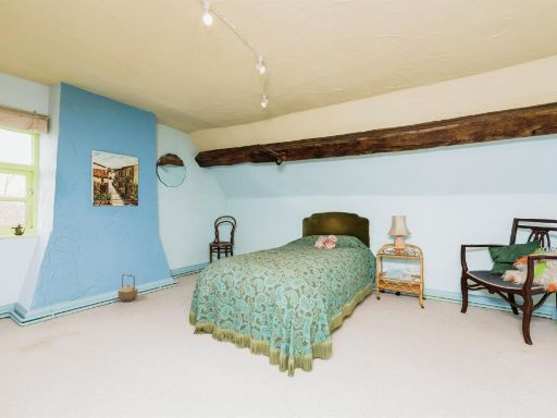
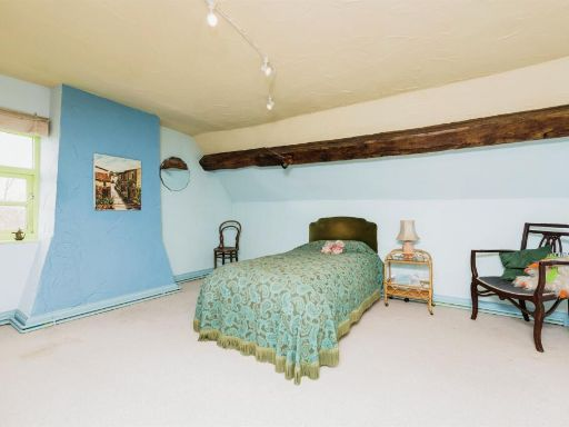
- basket (127, 286)
